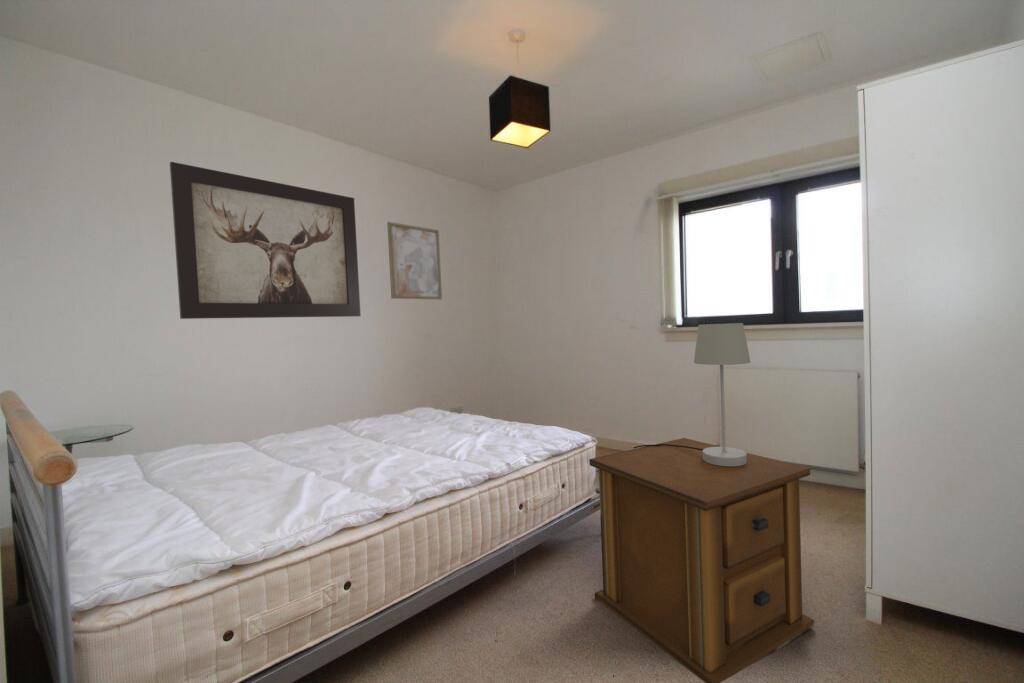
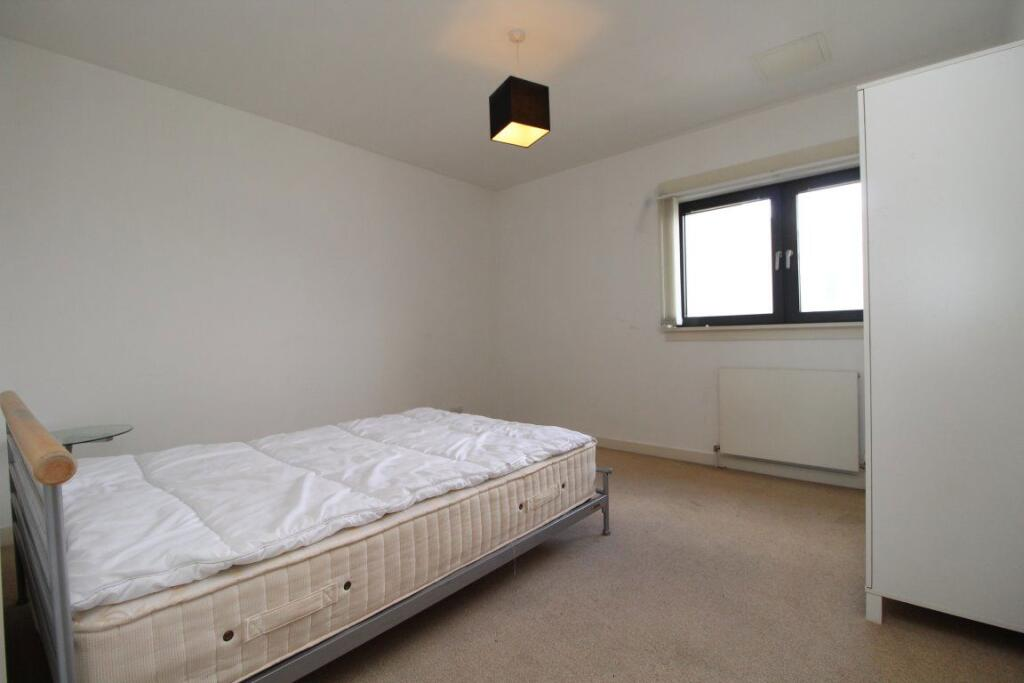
- table lamp (696, 363)
- side table (695, 538)
- wall art (416, 262)
- wall art (278, 250)
